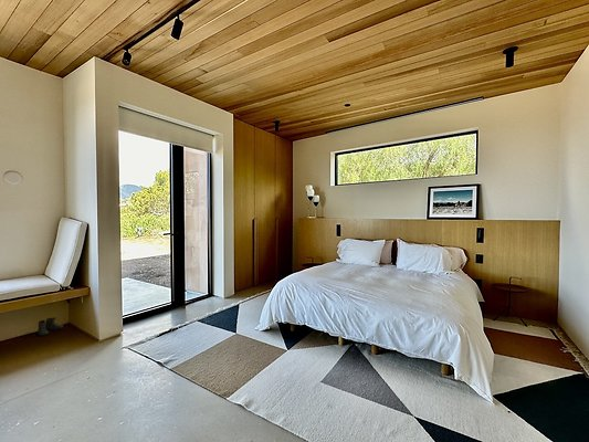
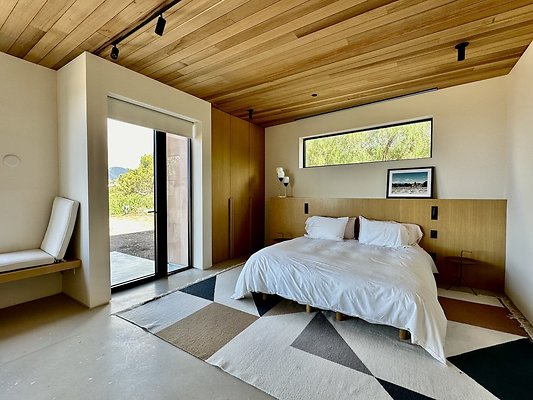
- boots (48, 325)
